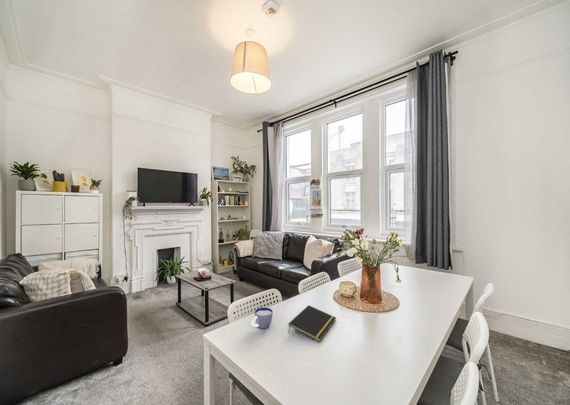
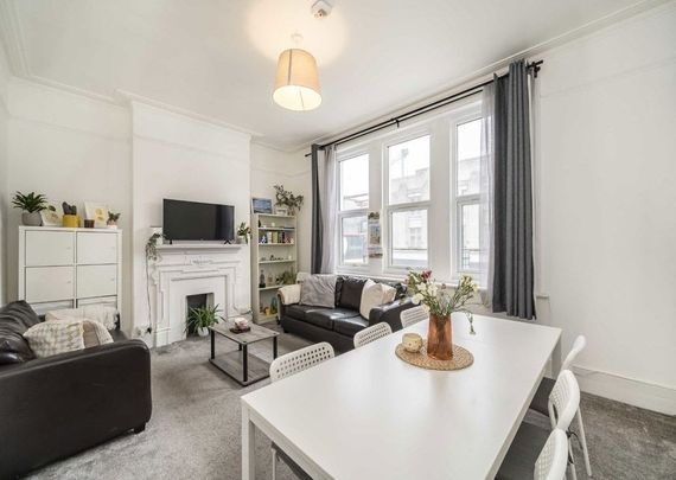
- cup (261, 319)
- notepad (313, 321)
